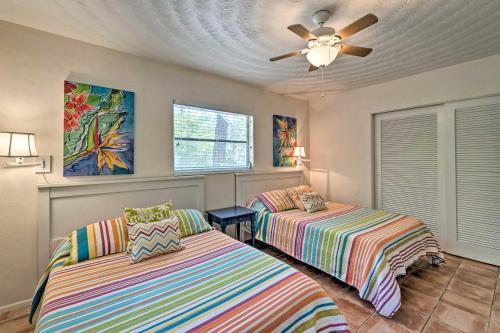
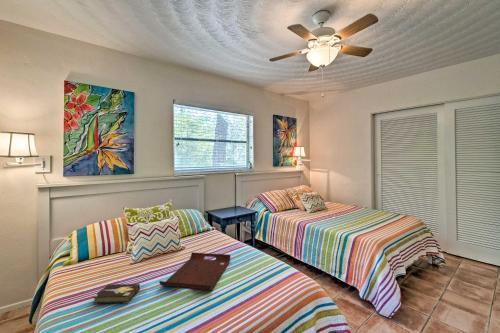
+ hardback book (117, 292)
+ serving tray (199, 269)
